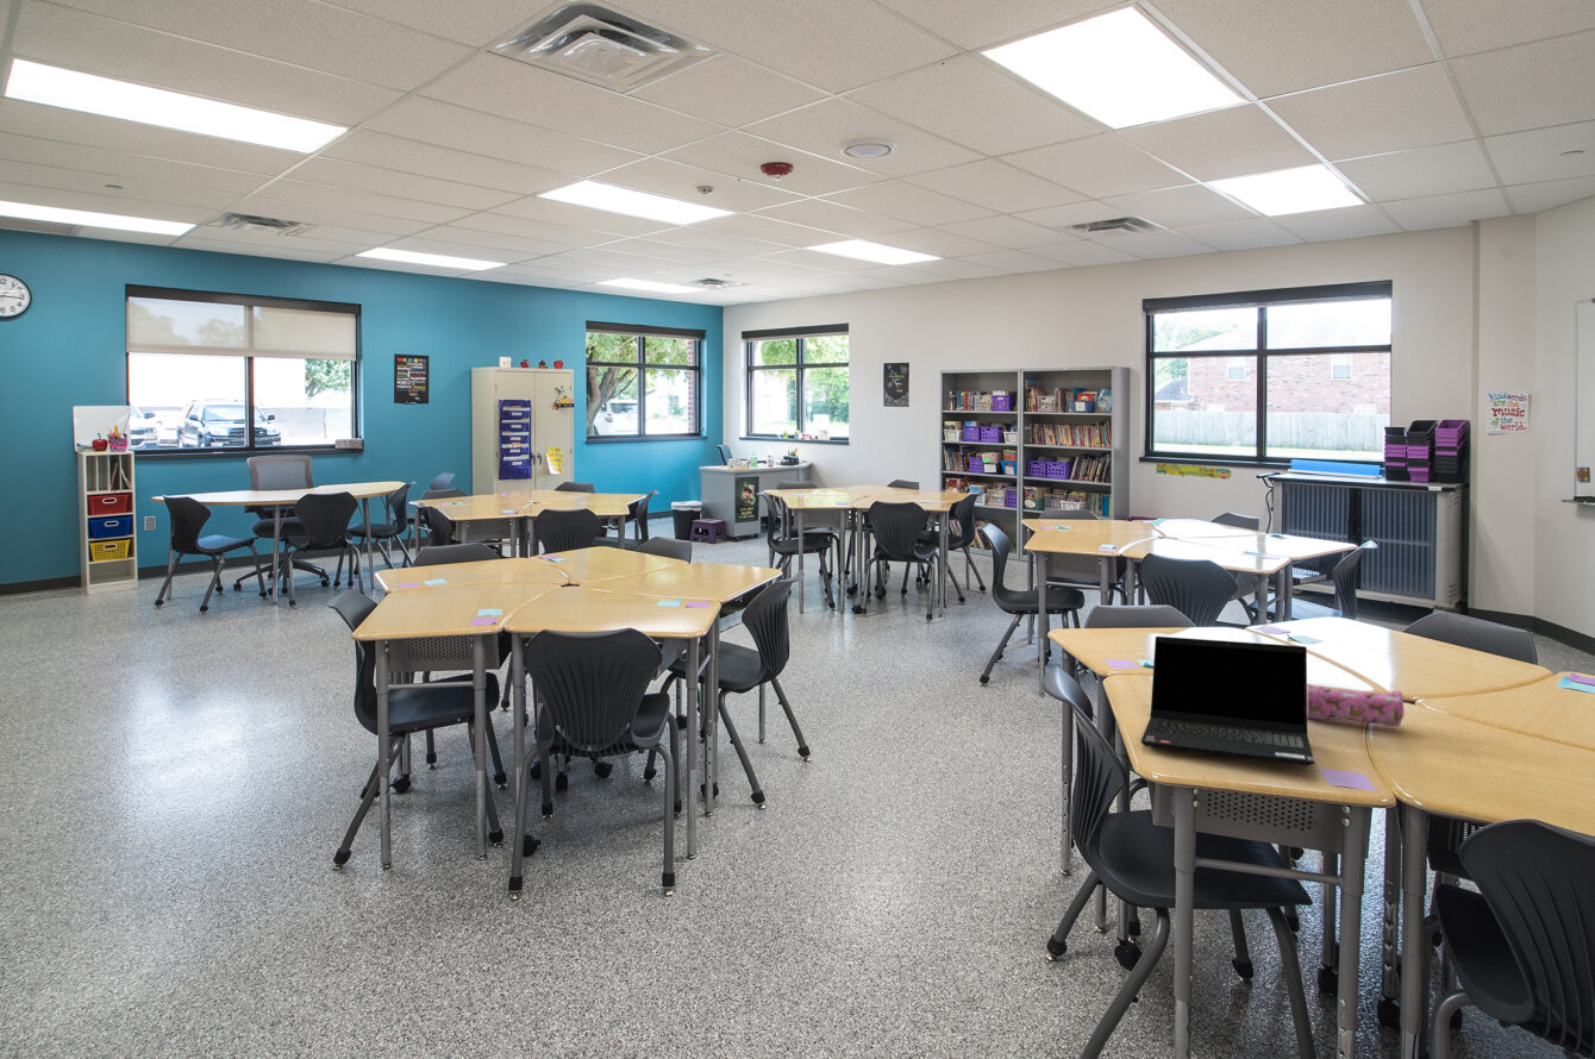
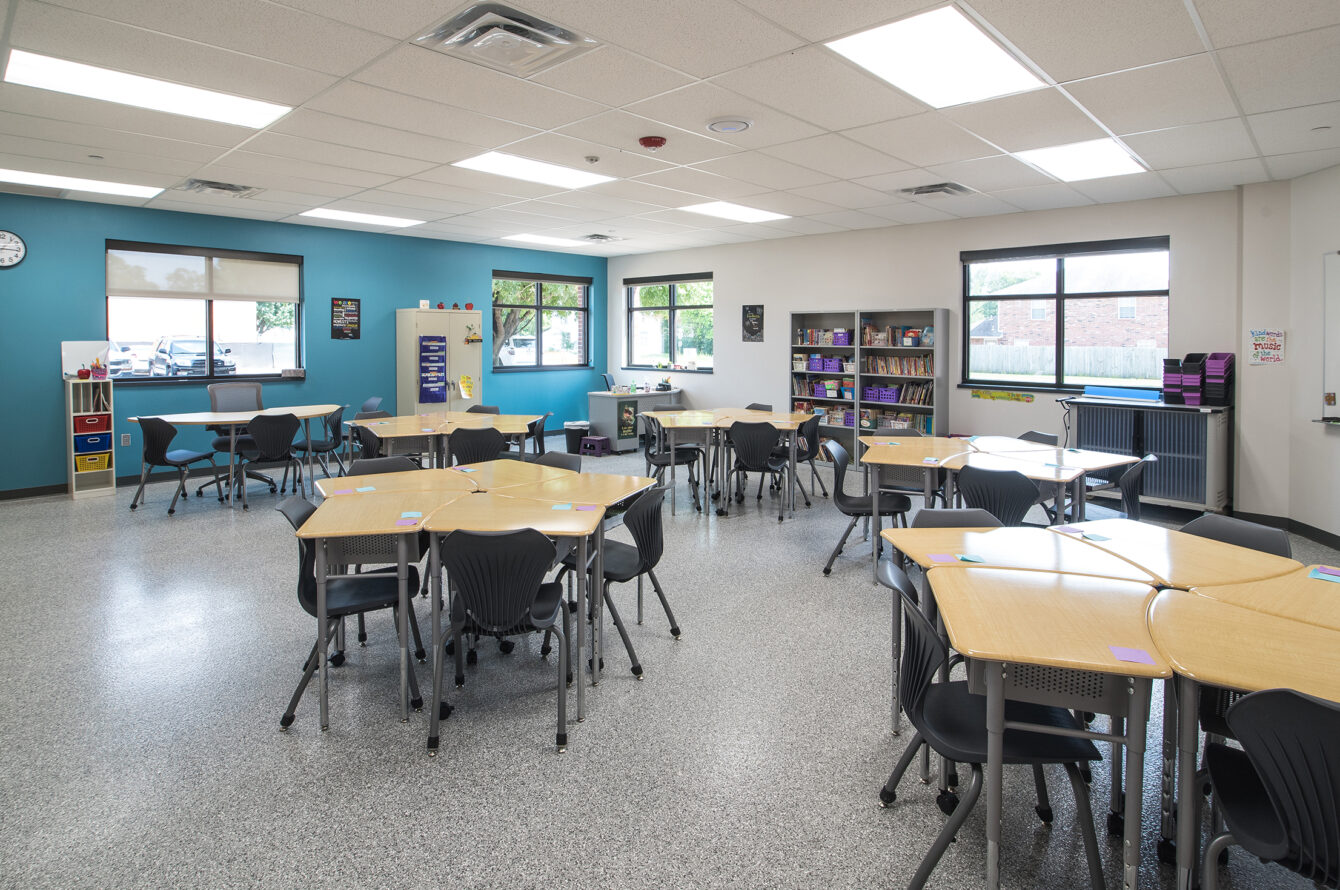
- laptop computer (1226, 695)
- pencil case (1350, 704)
